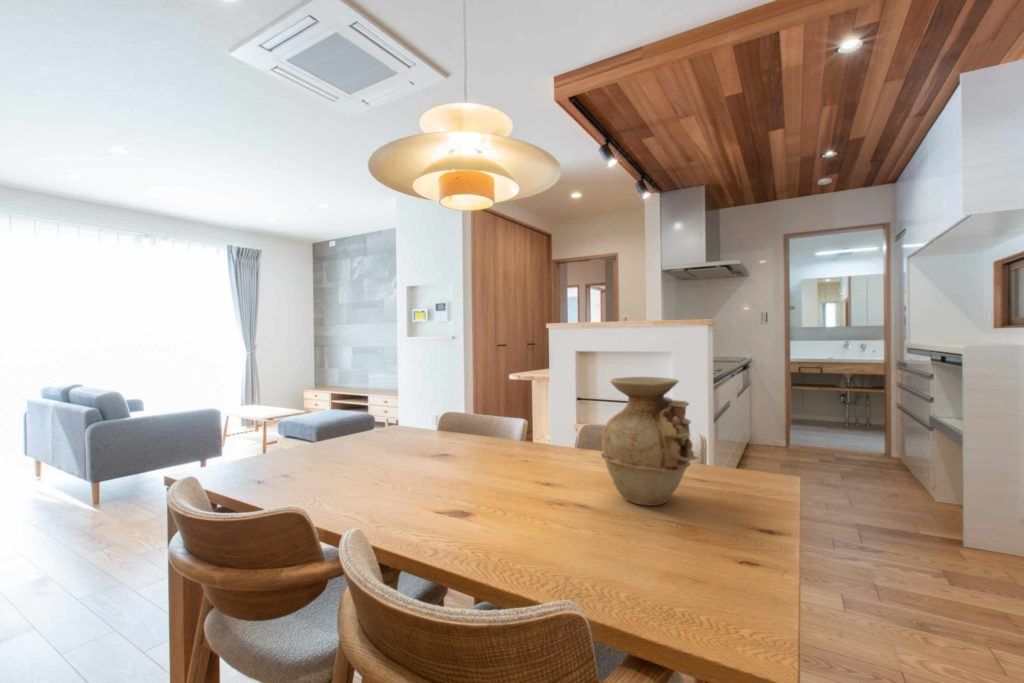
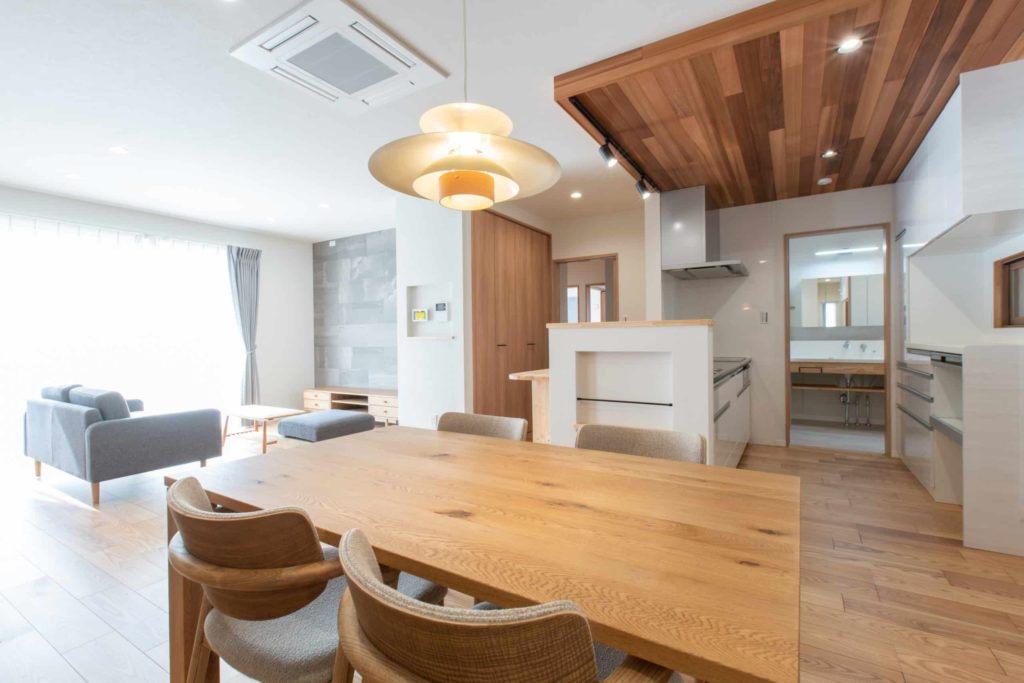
- vase (648, 438)
